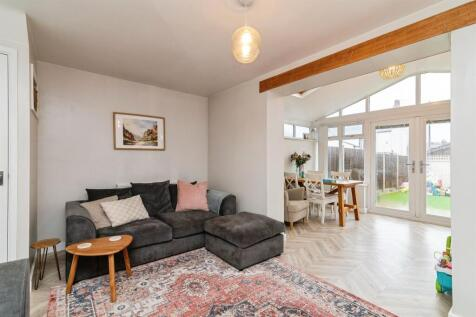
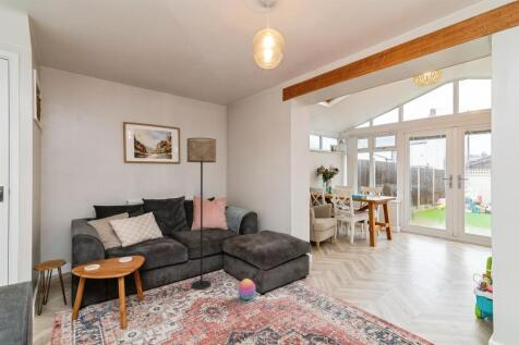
+ stacking toy (246, 287)
+ floor lamp (201, 212)
